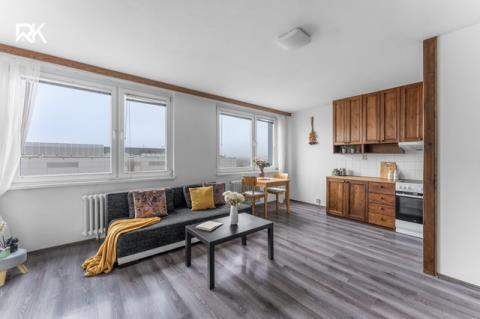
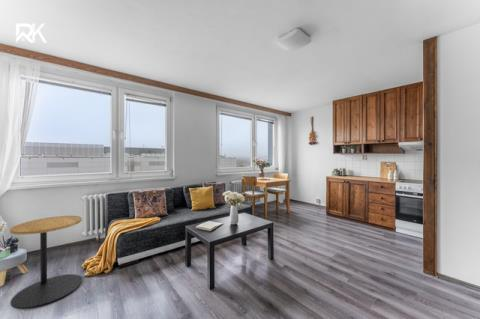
+ side table (46, 256)
